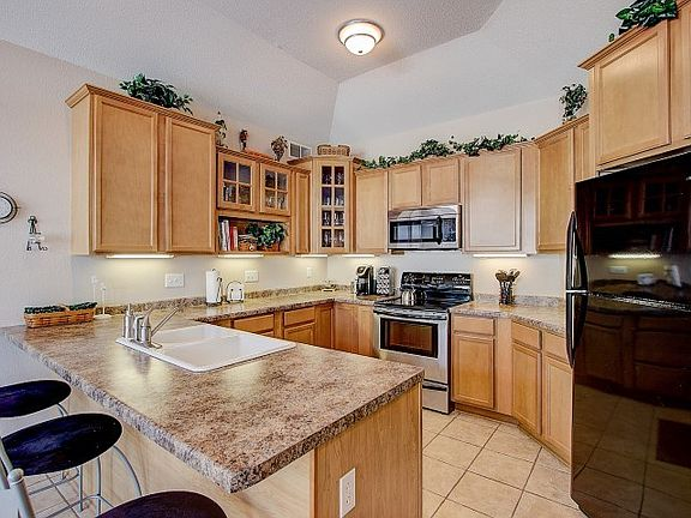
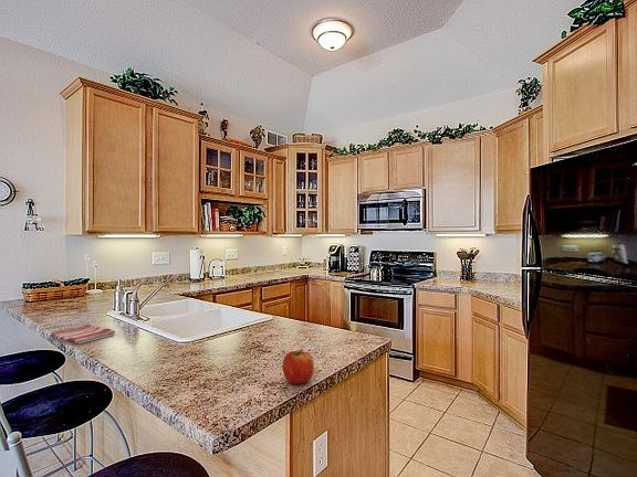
+ dish towel (83, 332)
+ apple (297, 364)
